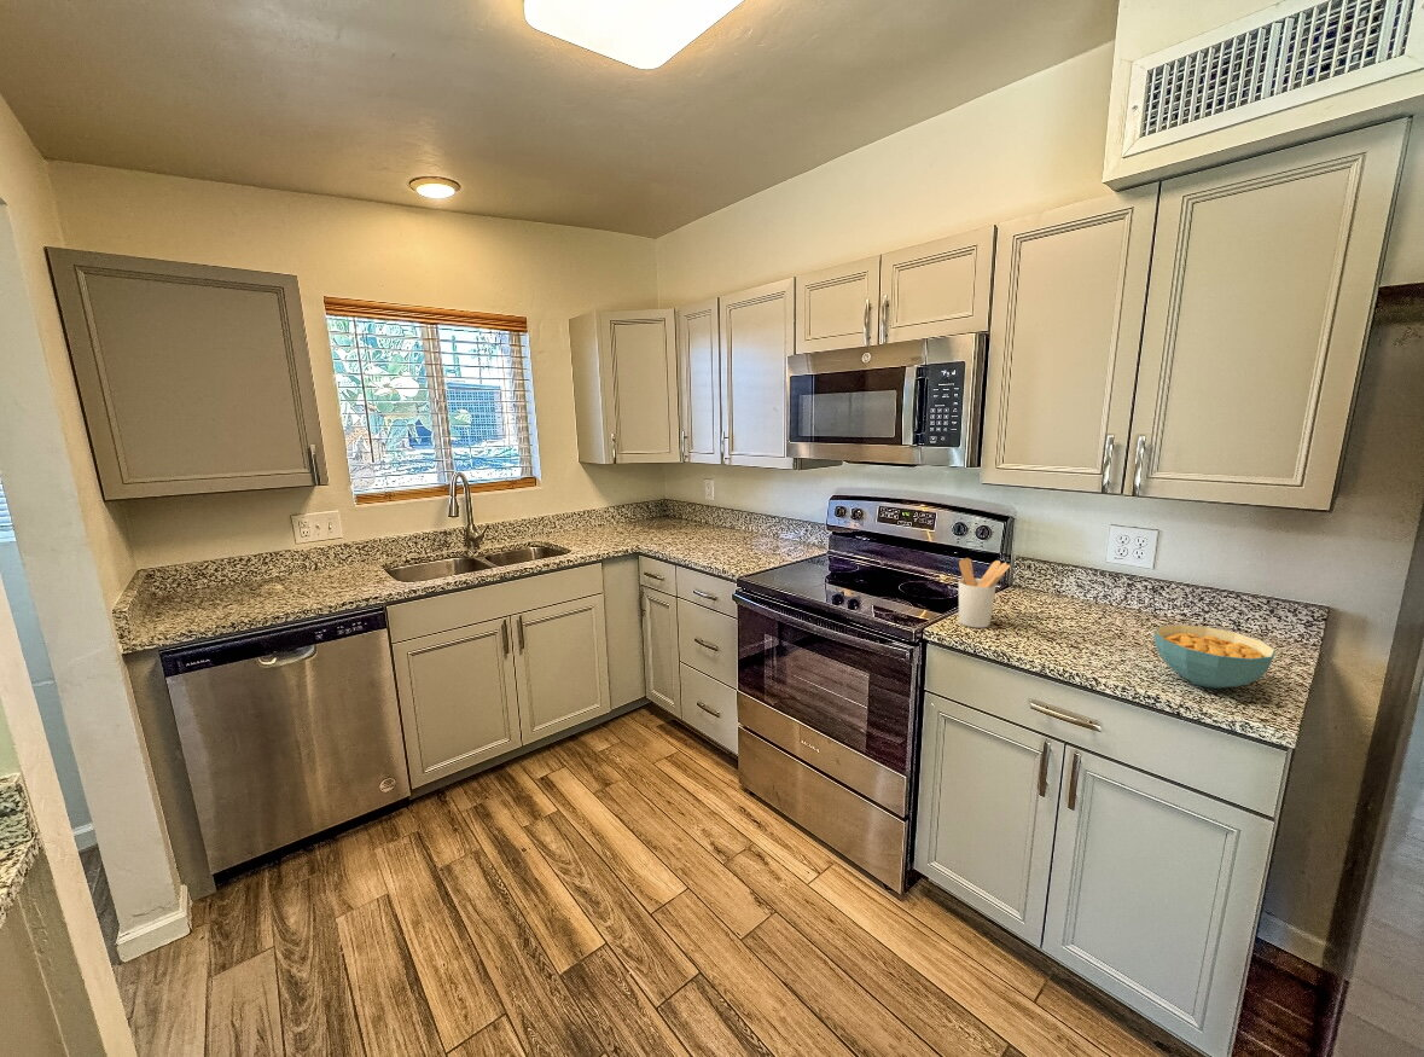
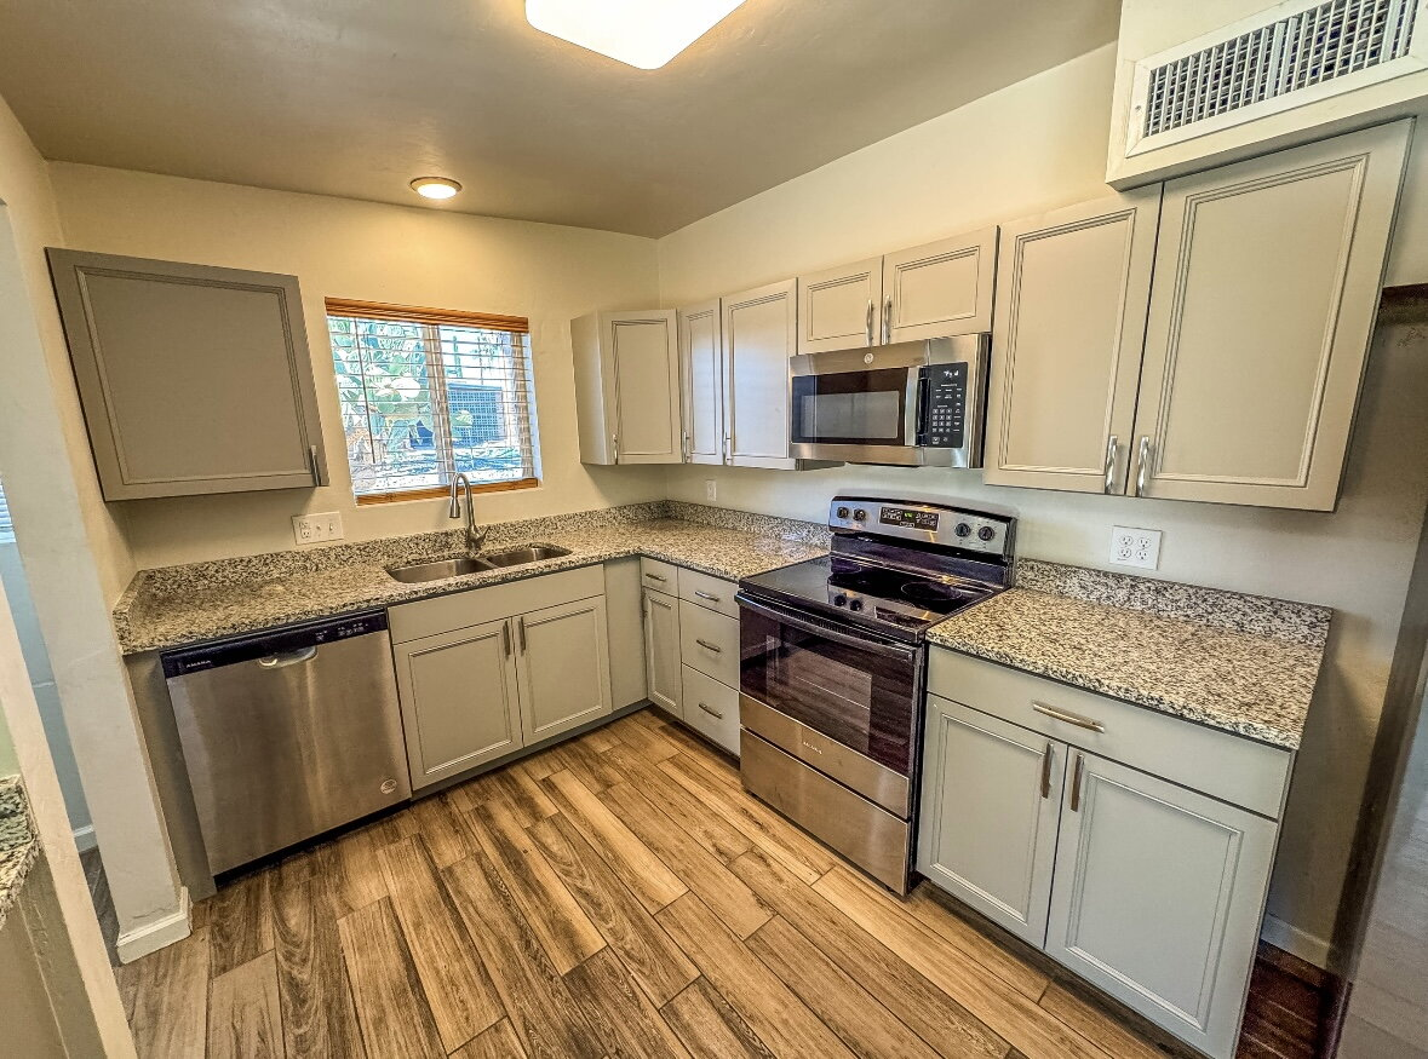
- utensil holder (983, 591)
- cereal bowl (1209, 661)
